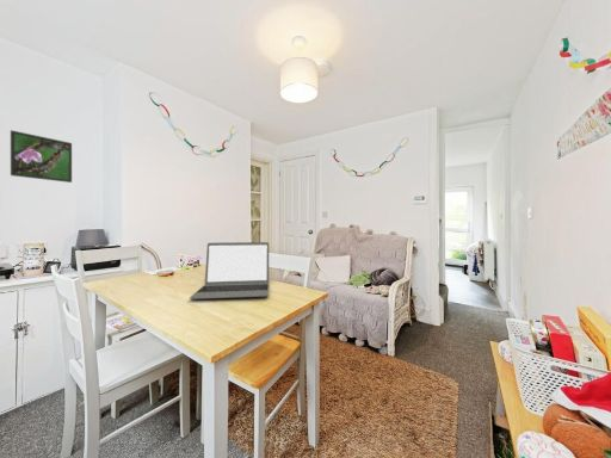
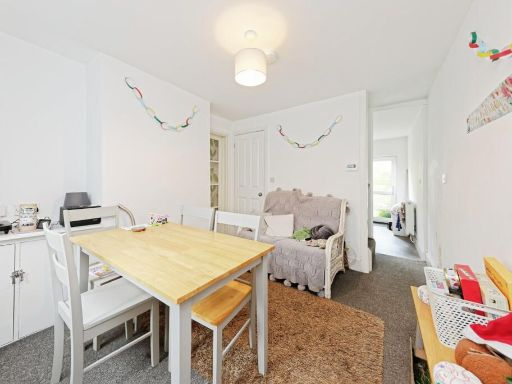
- laptop (234, 266)
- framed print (43, 157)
